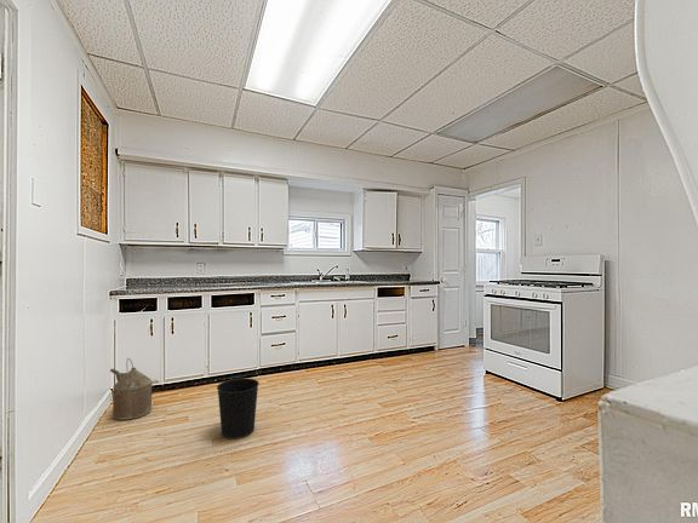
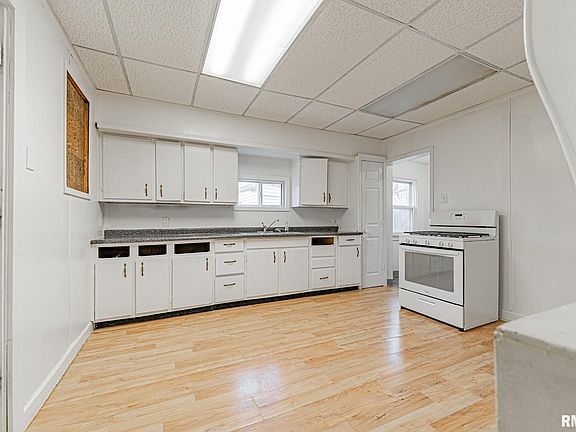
- wastebasket (238, 408)
- watering can (135, 385)
